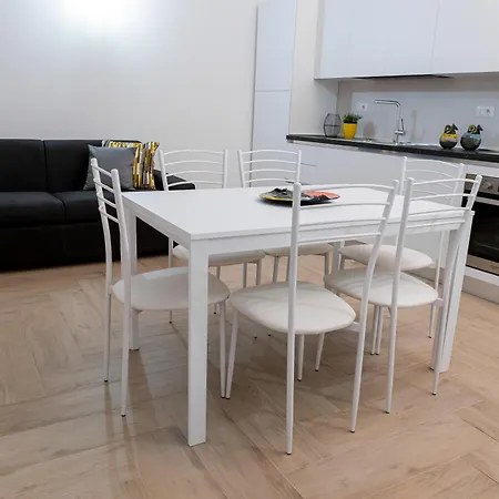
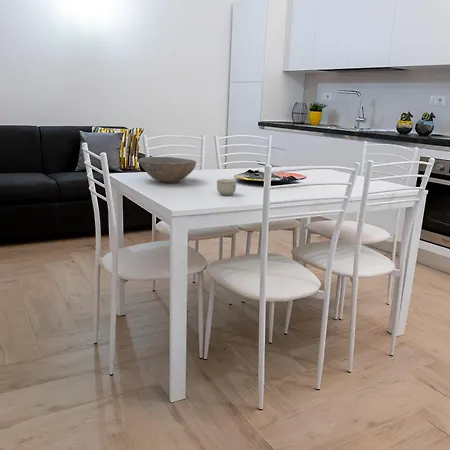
+ bowl (167, 170)
+ cup (225, 186)
